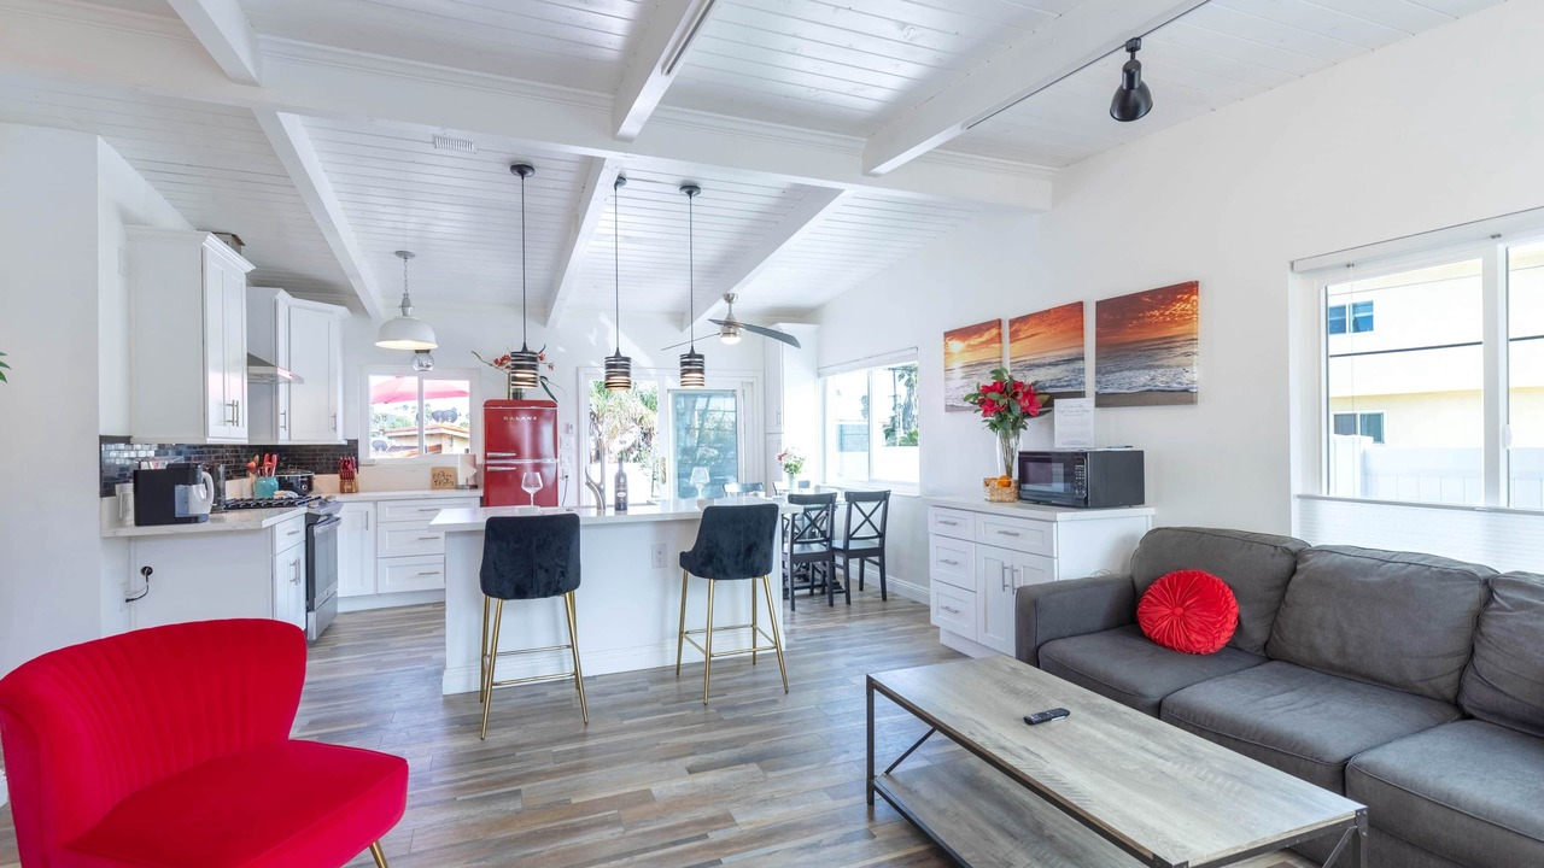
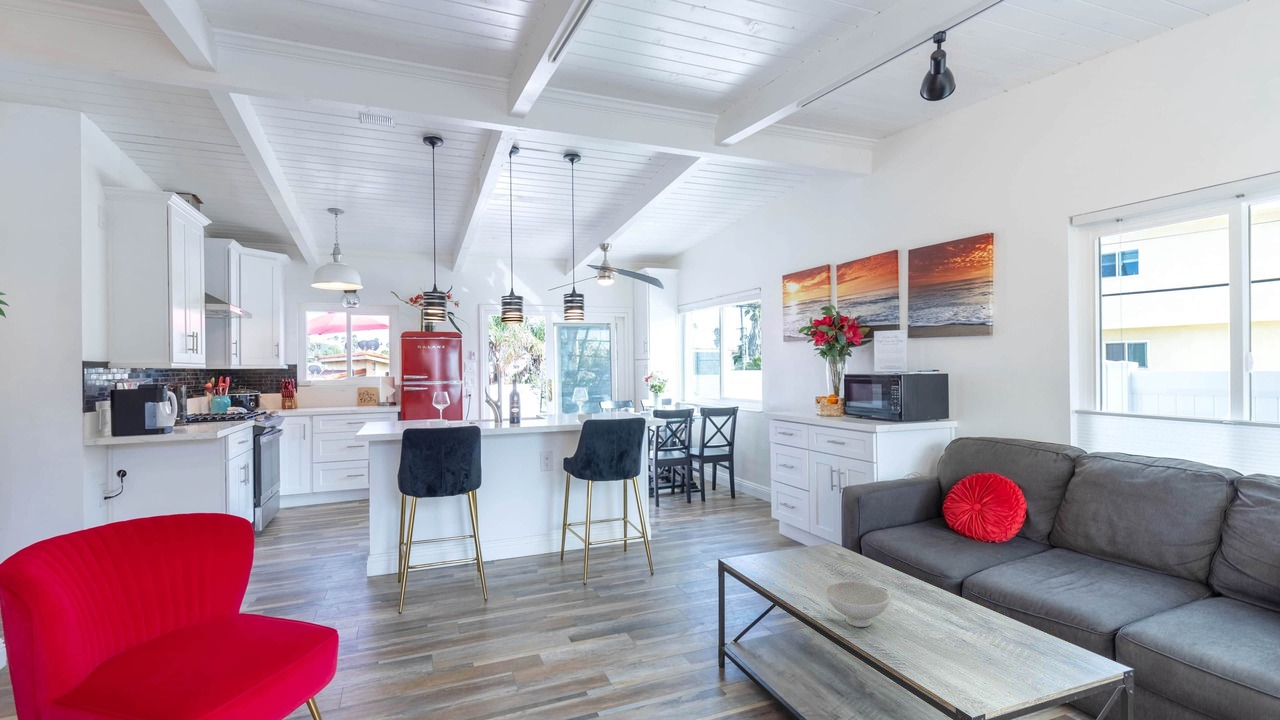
+ bowl (857, 606)
